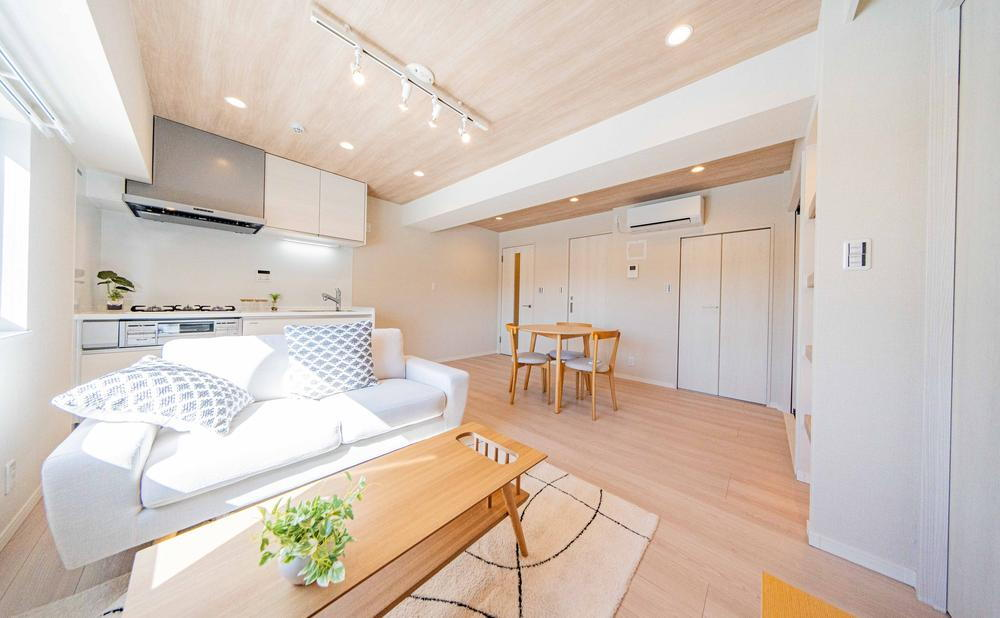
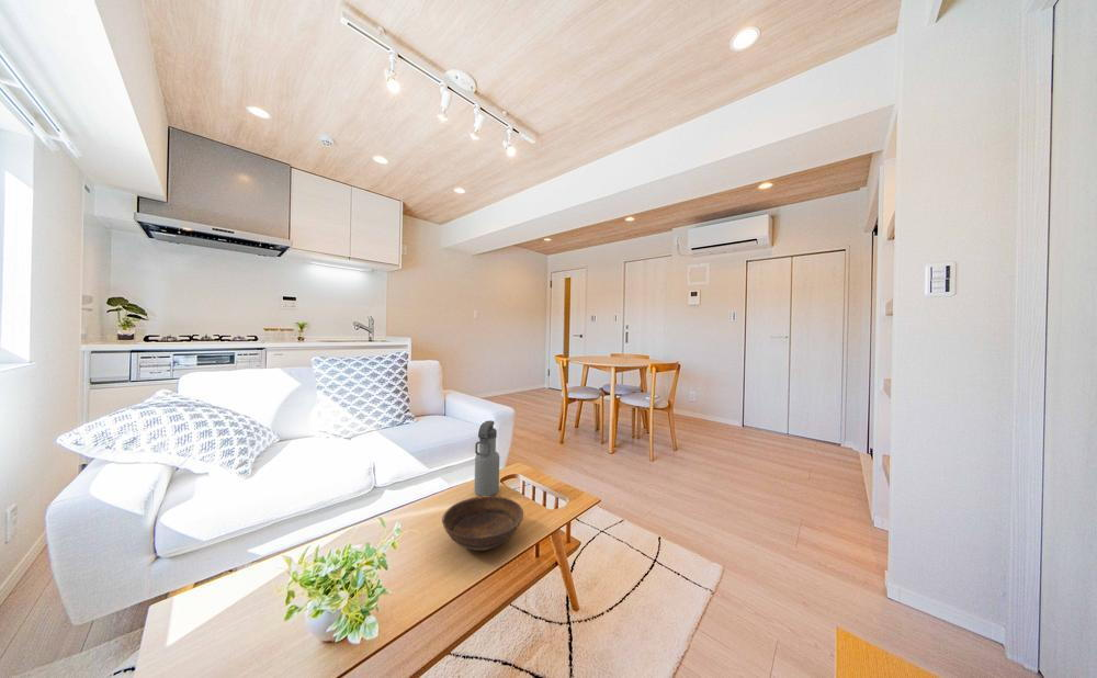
+ bowl (483, 527)
+ water bottle (487, 456)
